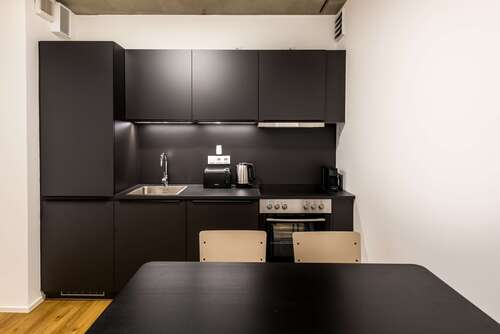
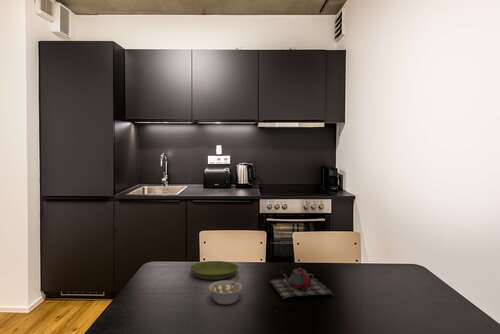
+ legume (225, 291)
+ teapot (299, 278)
+ saucer (214, 270)
